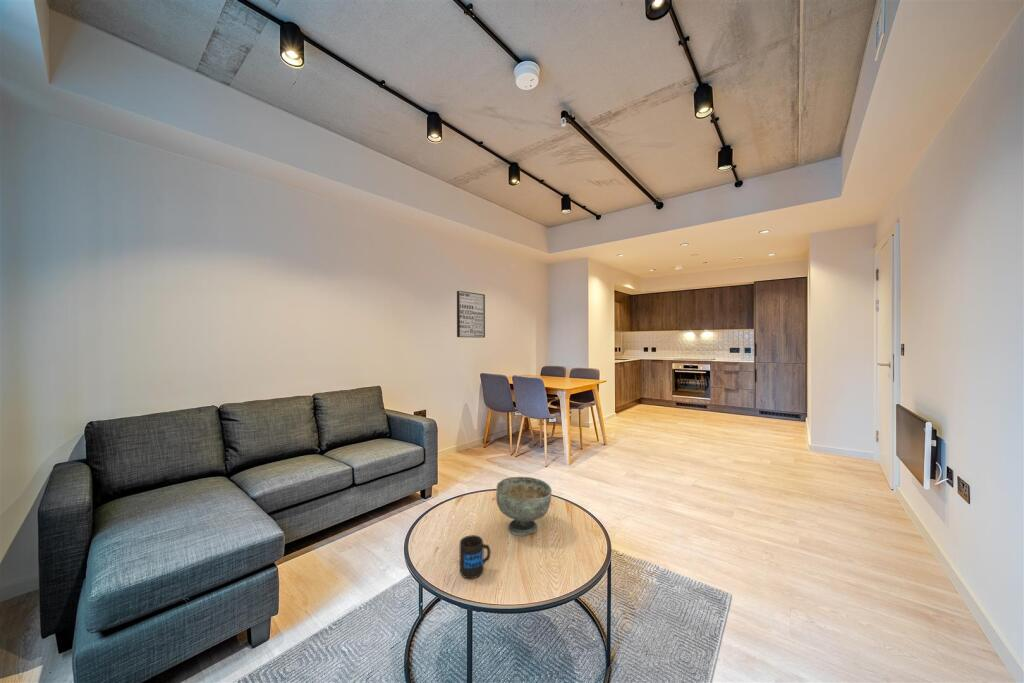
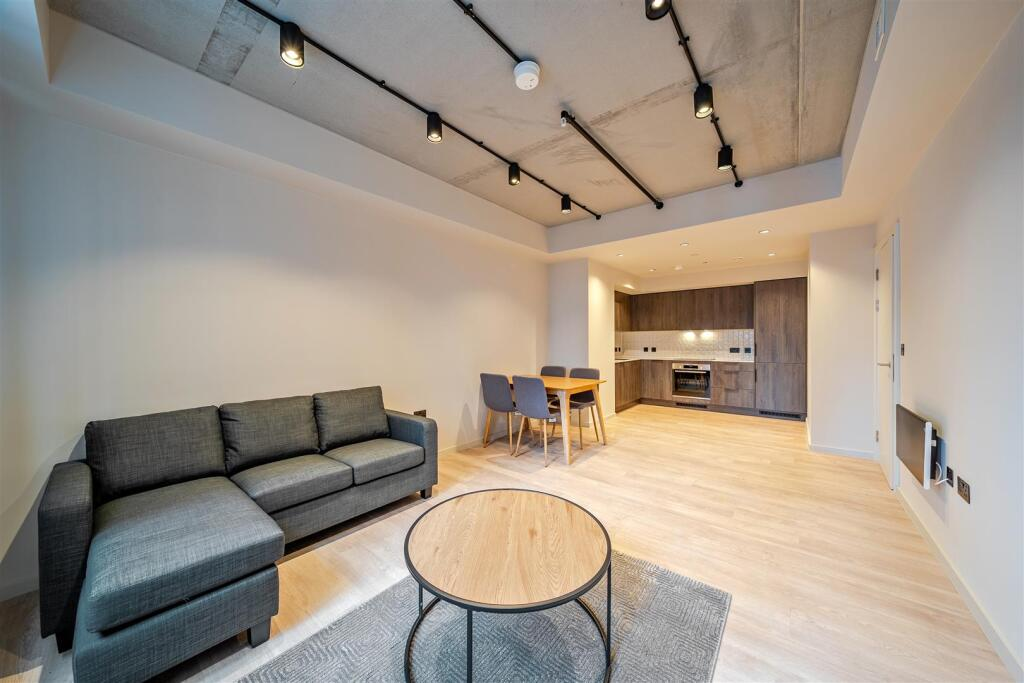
- mug (475, 555)
- wall art (471, 315)
- decorative bowl (523, 507)
